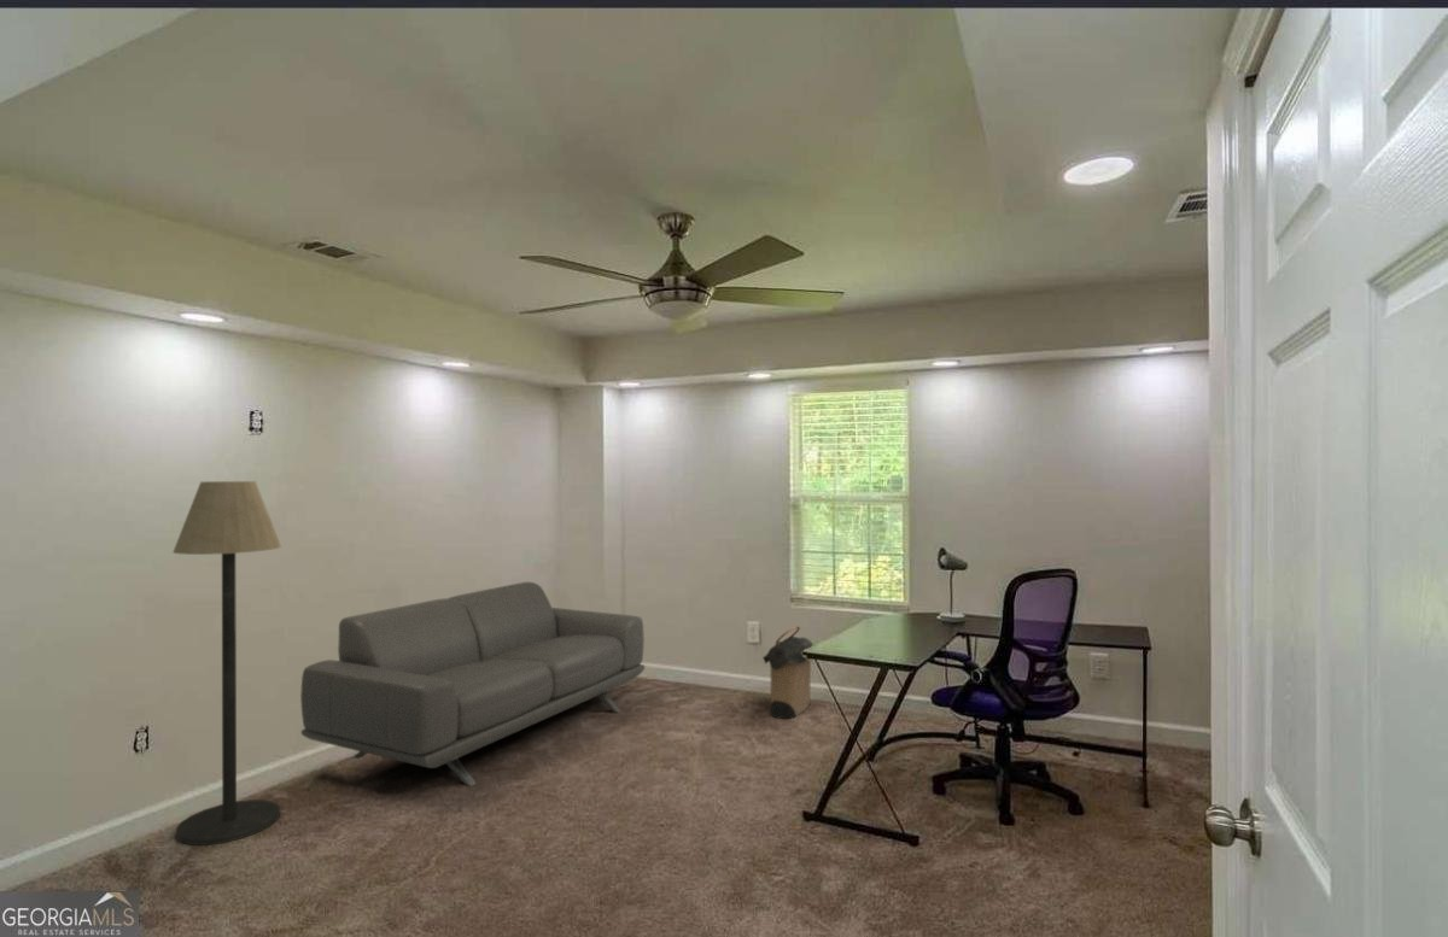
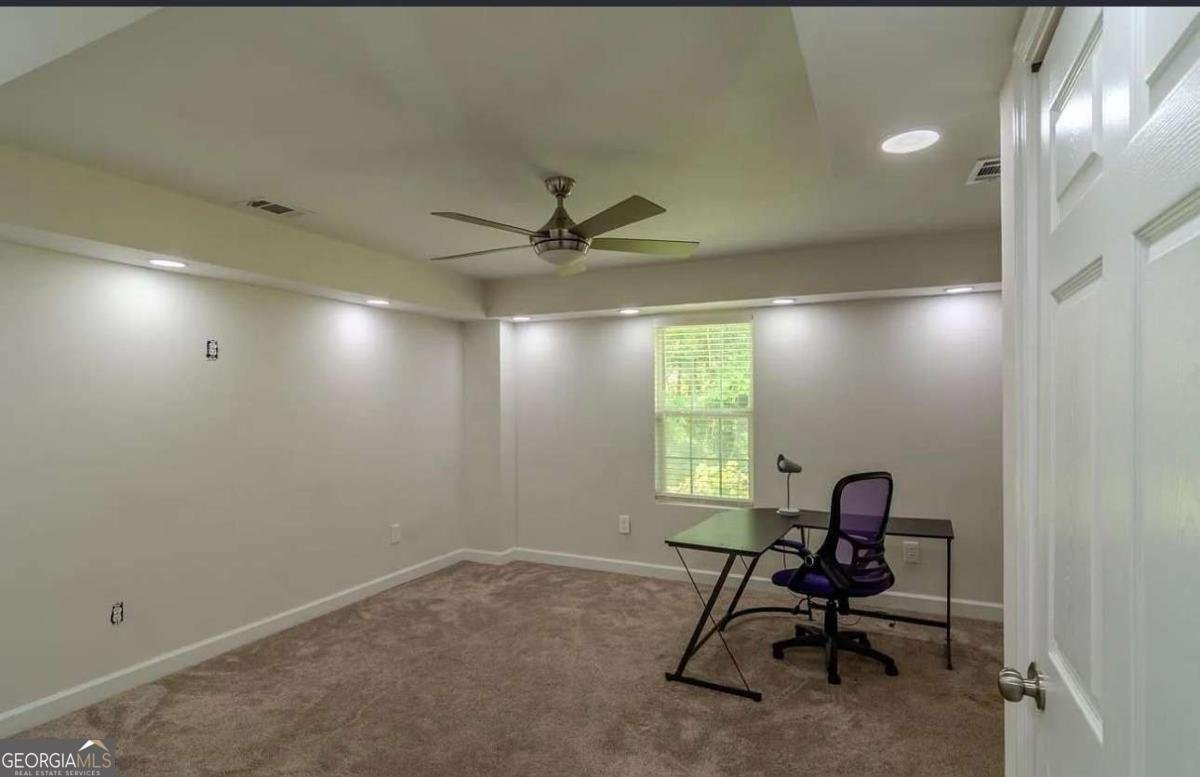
- sofa (497, 667)
- floor lamp (228, 652)
- laundry hamper (789, 666)
